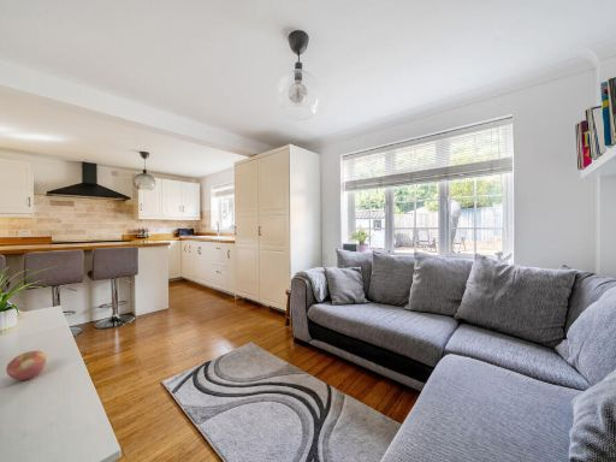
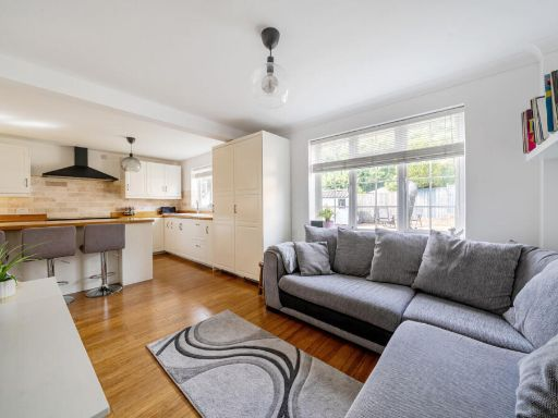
- apple (28, 365)
